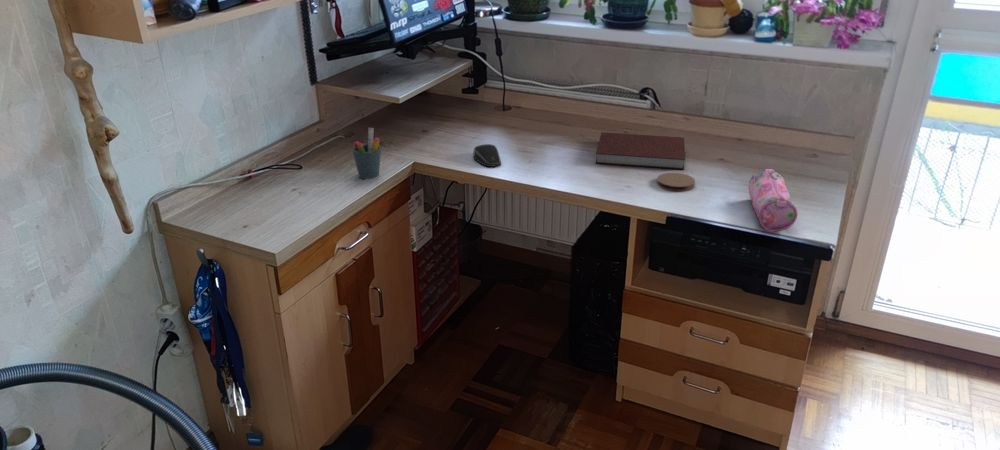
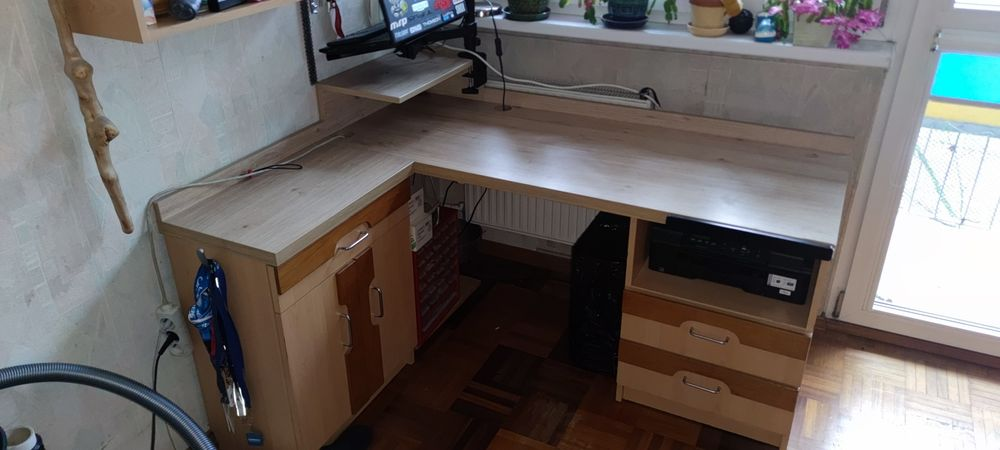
- pen holder (367, 154)
- pencil case (771, 199)
- computer mouse (487, 153)
- notebook (640, 150)
- coaster (675, 181)
